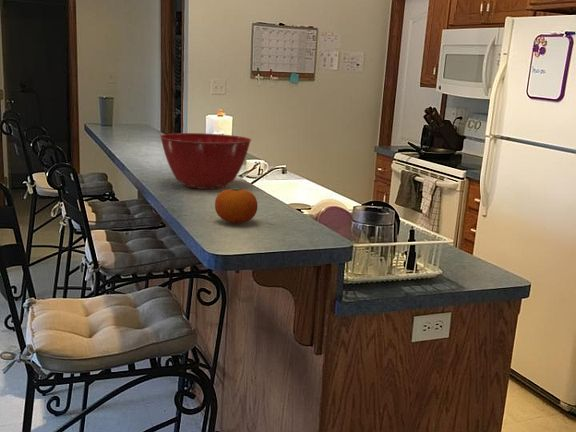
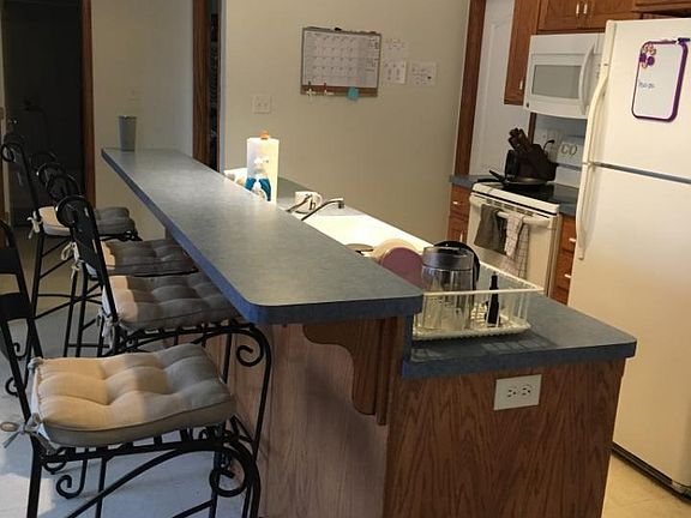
- mixing bowl (205, 161)
- fruit (236, 205)
